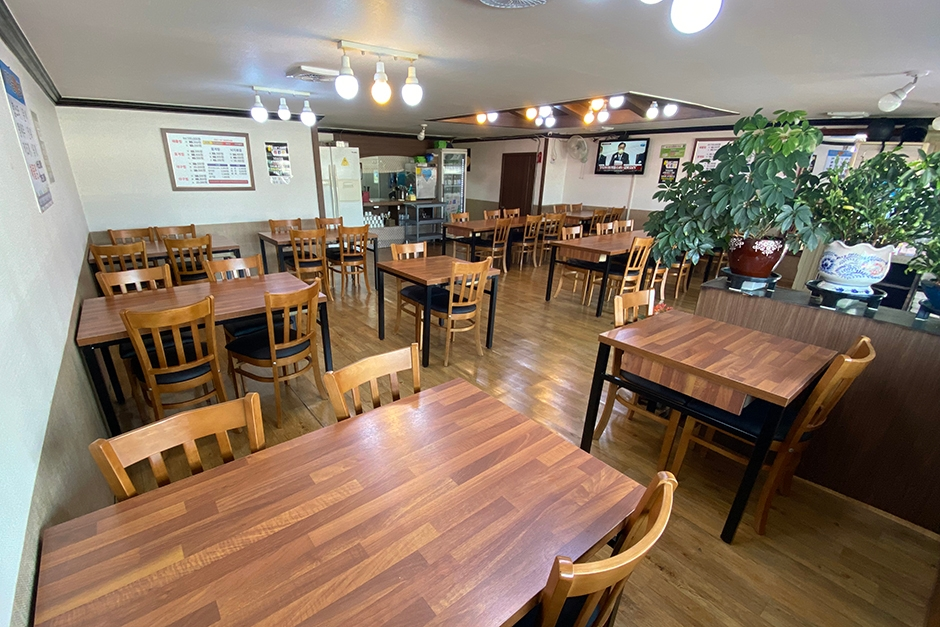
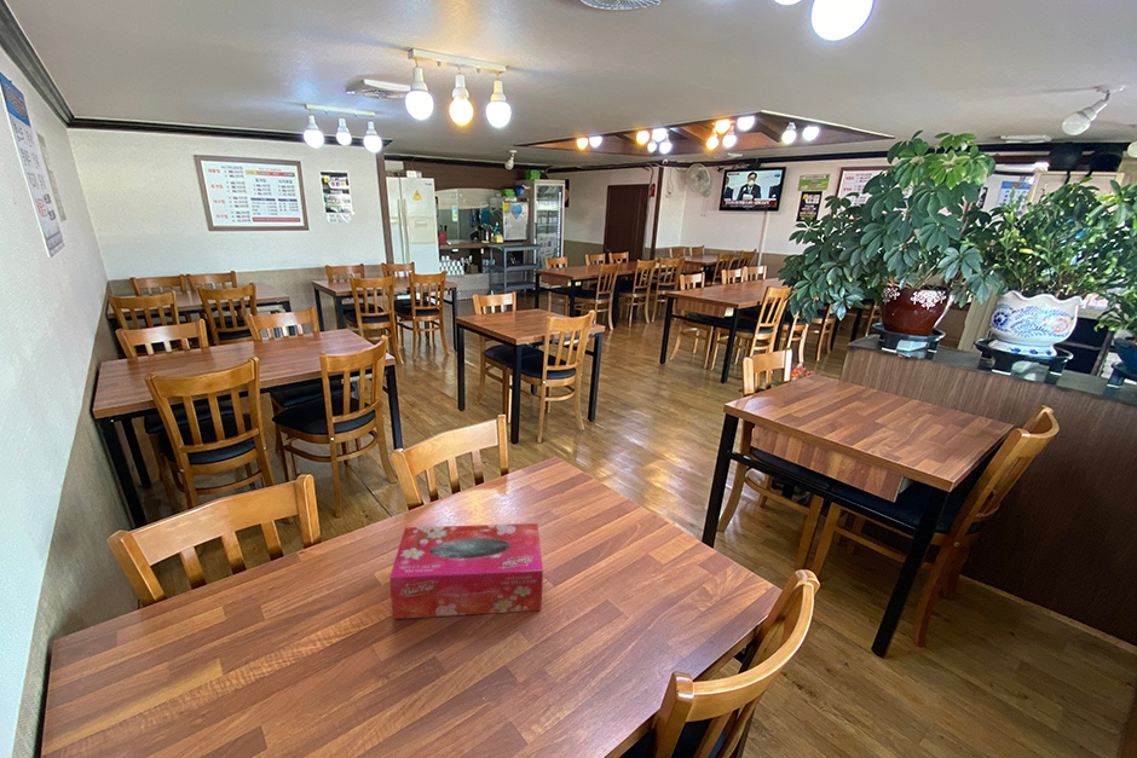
+ tissue box (471, 567)
